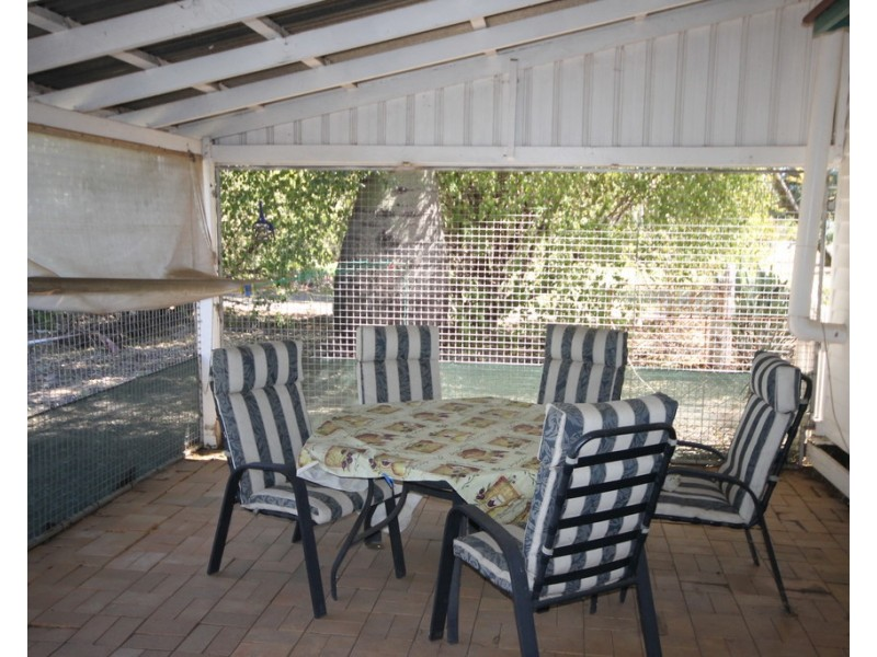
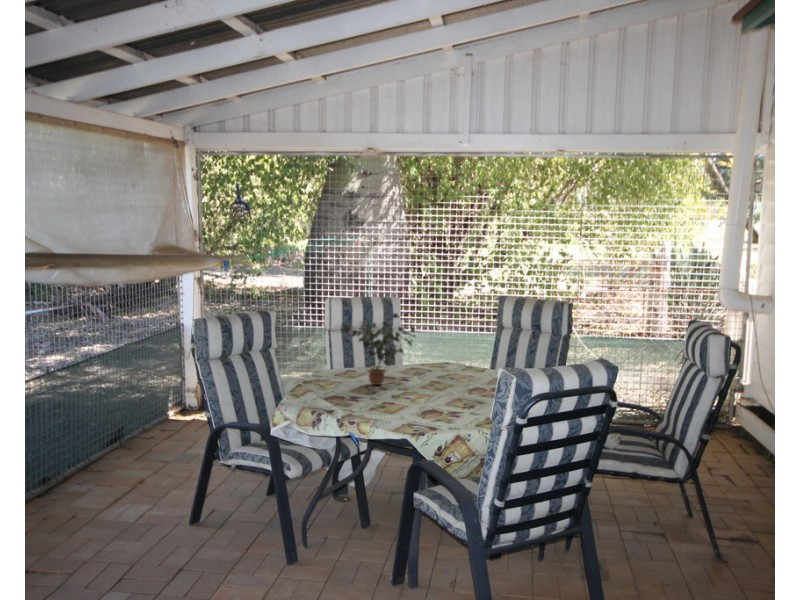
+ potted plant (378, 348)
